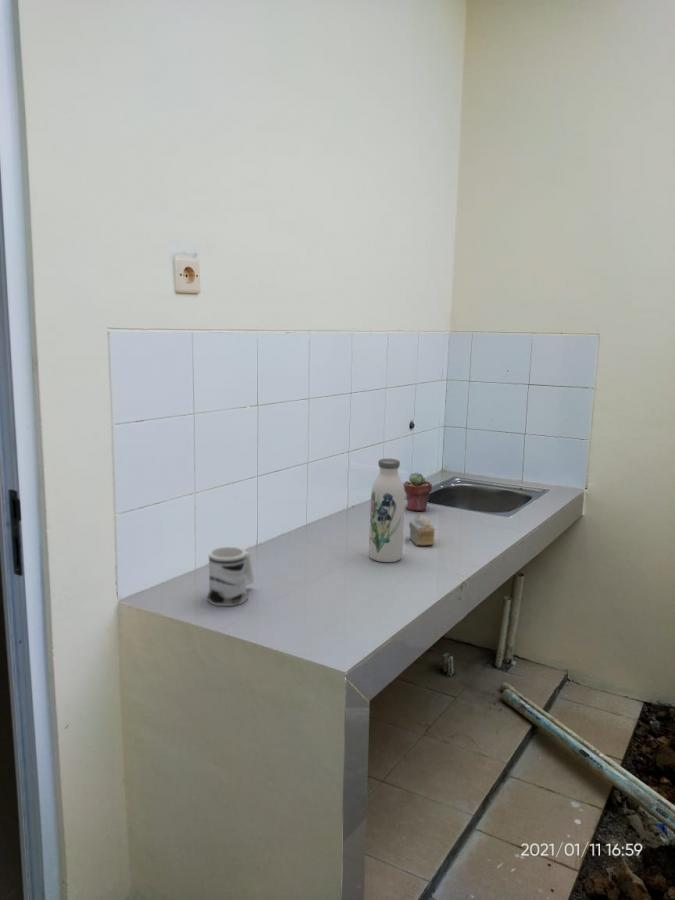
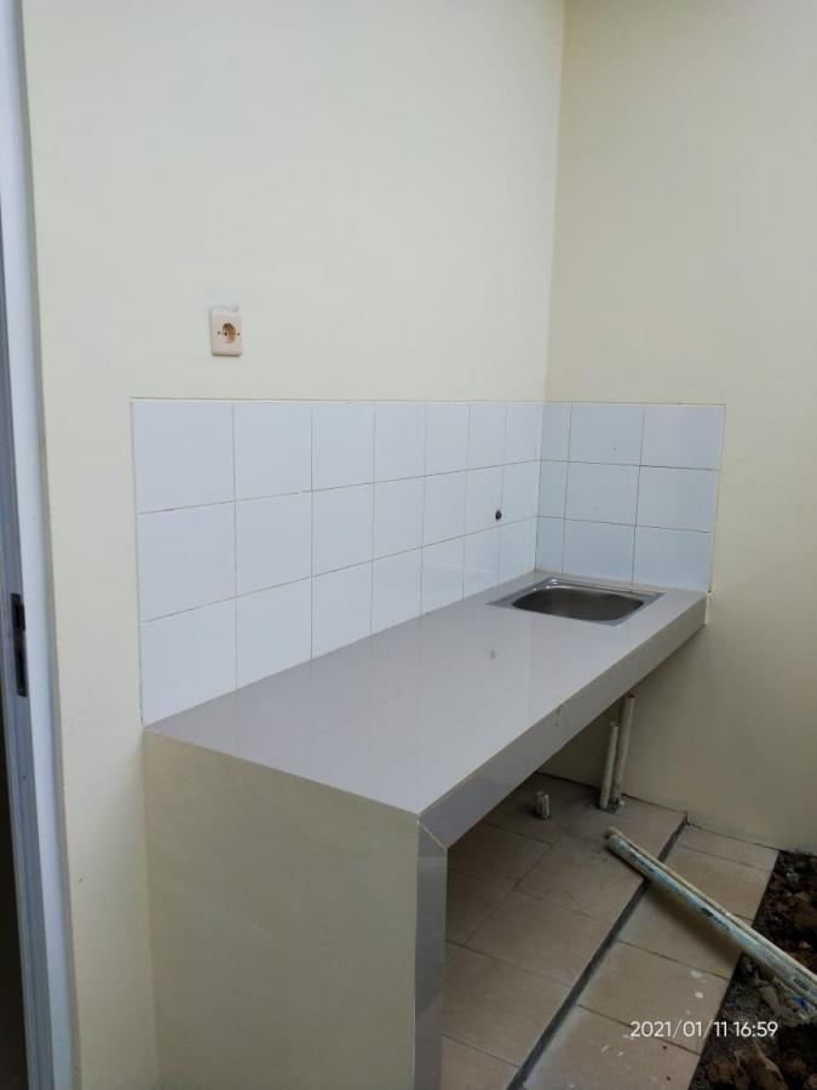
- cake slice (422, 529)
- potted succulent (417, 490)
- water bottle (387, 509)
- mug (233, 572)
